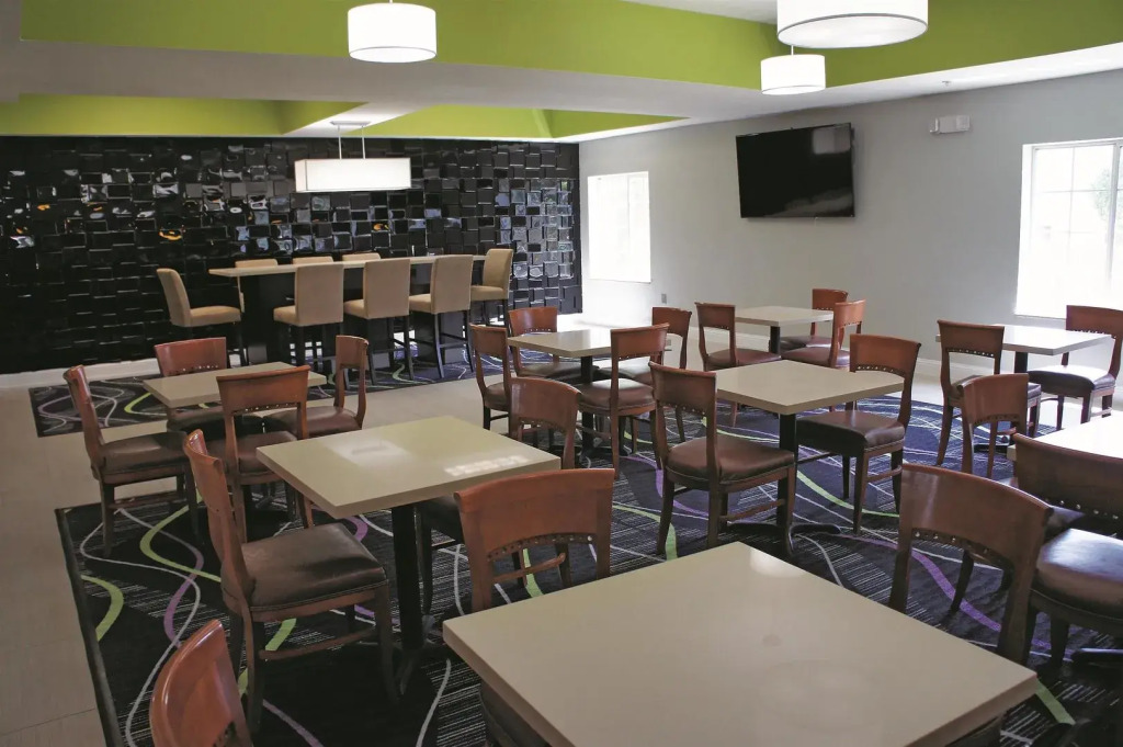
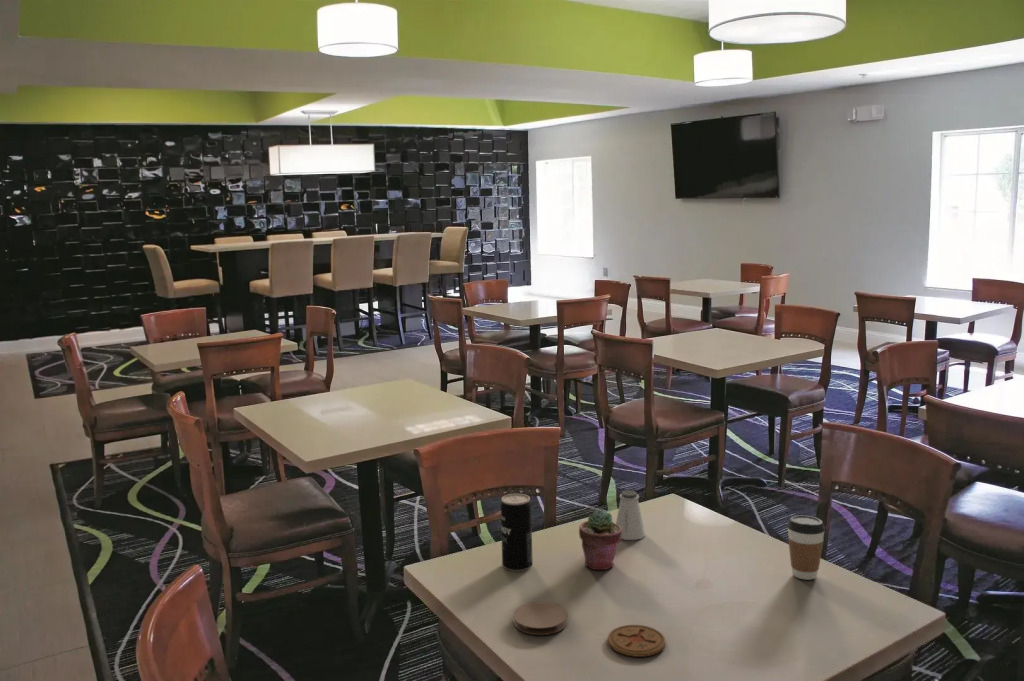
+ coffee cup (805, 547)
+ coaster (540, 618)
+ coaster (636, 640)
+ beverage can (516, 532)
+ potted succulent (600, 538)
+ saltshaker (629, 513)
